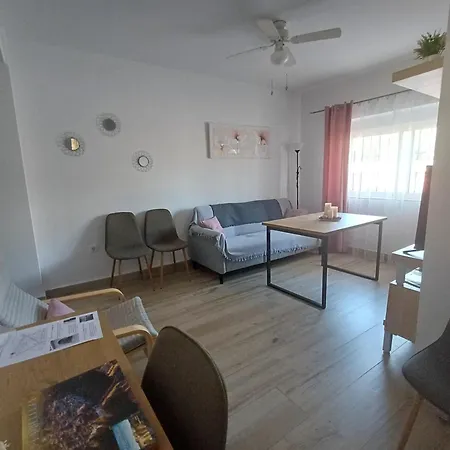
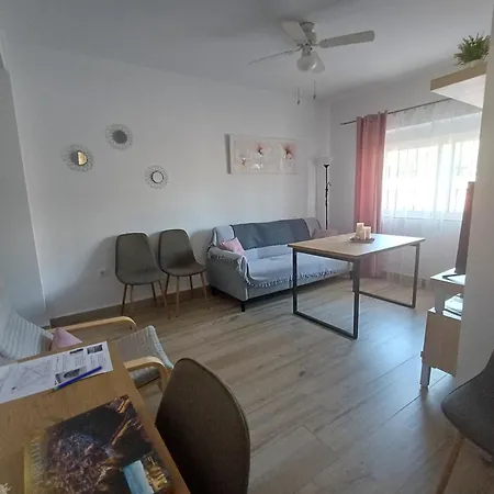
+ pen (78, 378)
